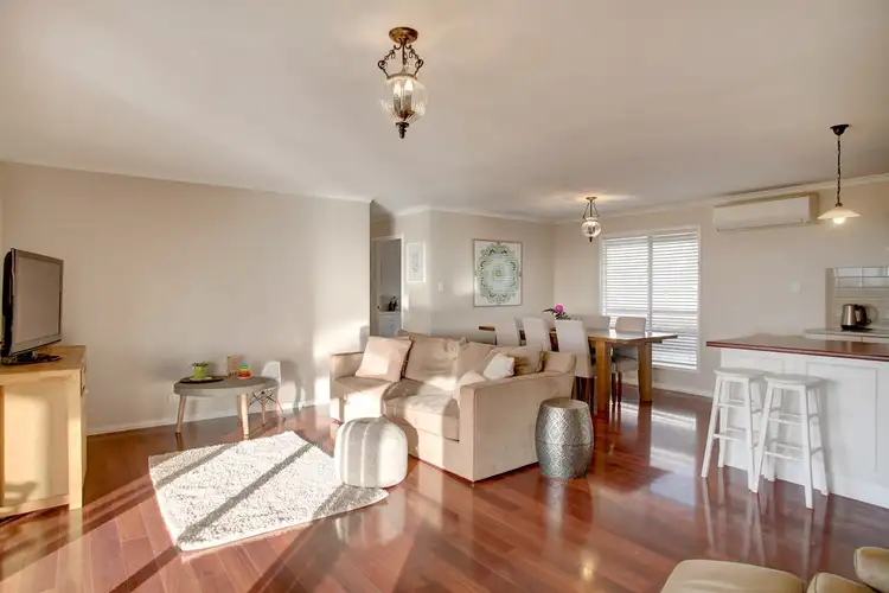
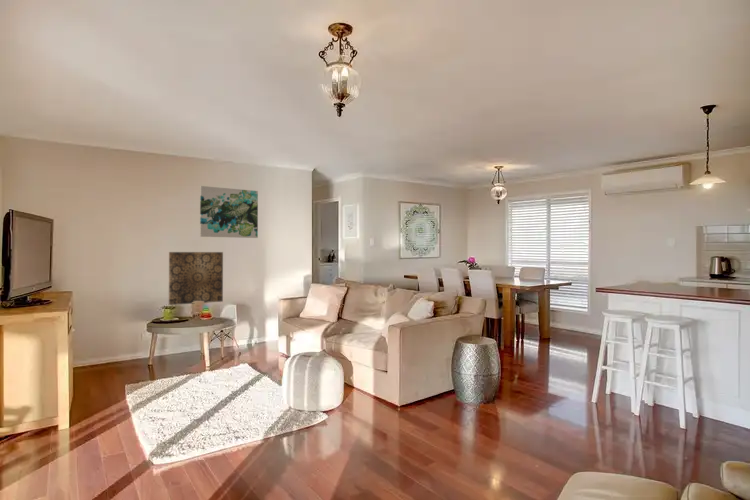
+ wall art (229, 213)
+ wall art (196, 277)
